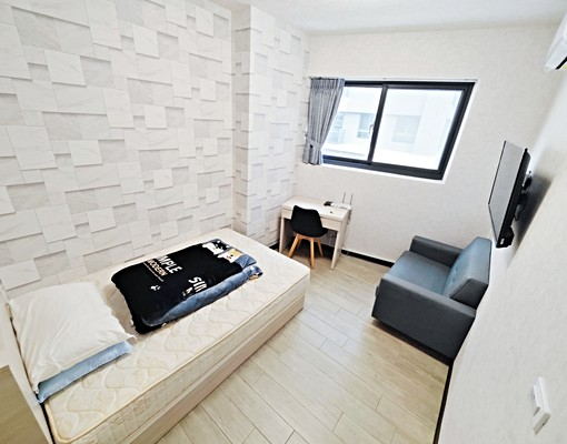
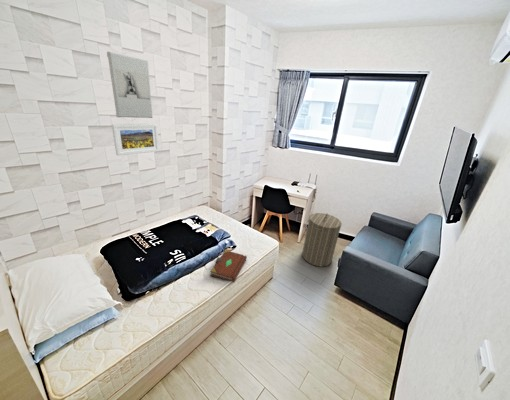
+ book (229, 264)
+ laundry hamper (321, 236)
+ wall sculpture (132, 88)
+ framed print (137, 138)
